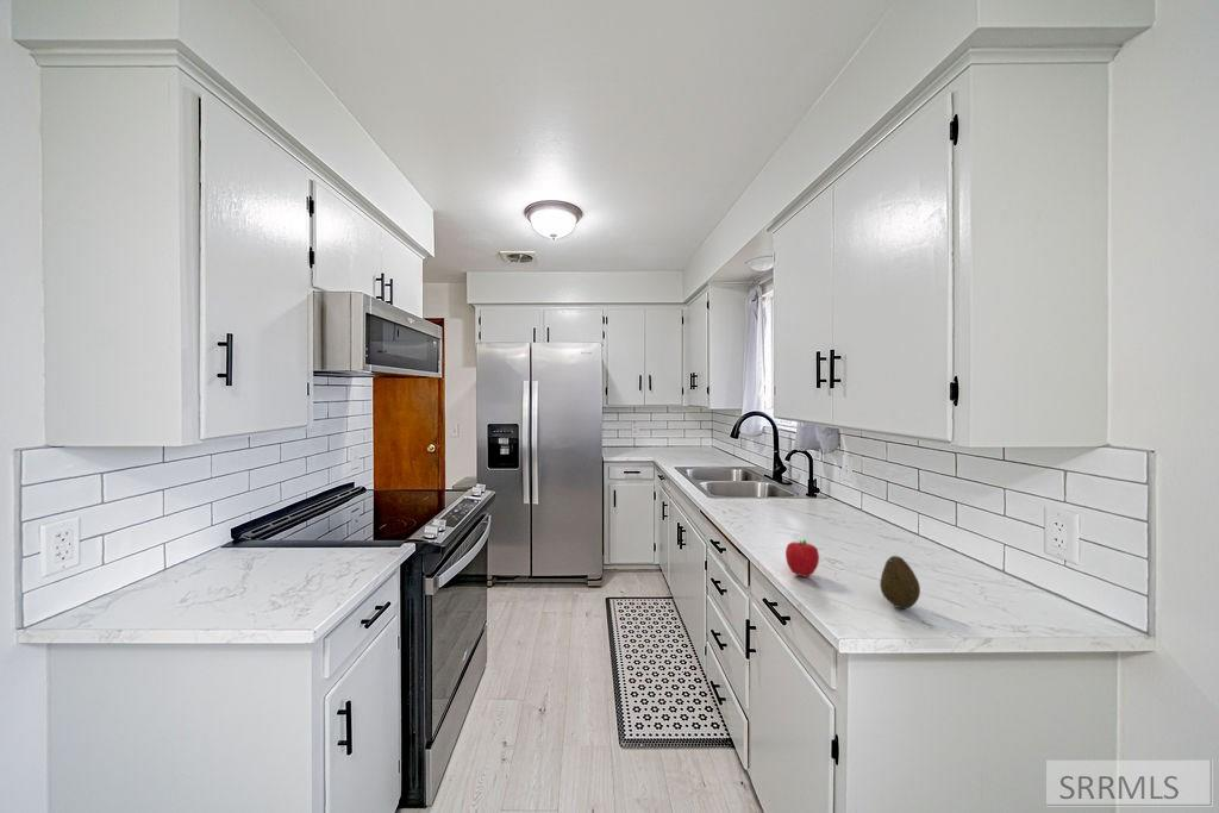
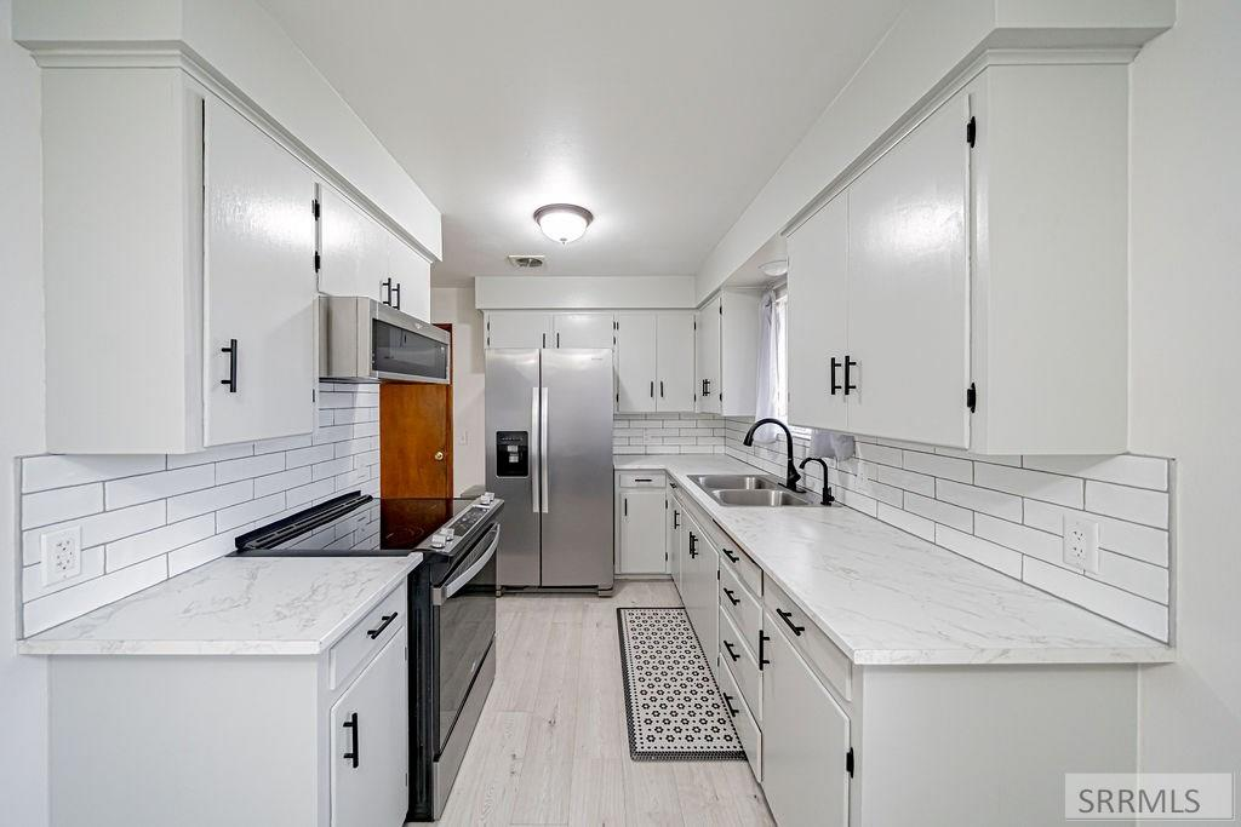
- fruit (801, 557)
- fruit (899, 581)
